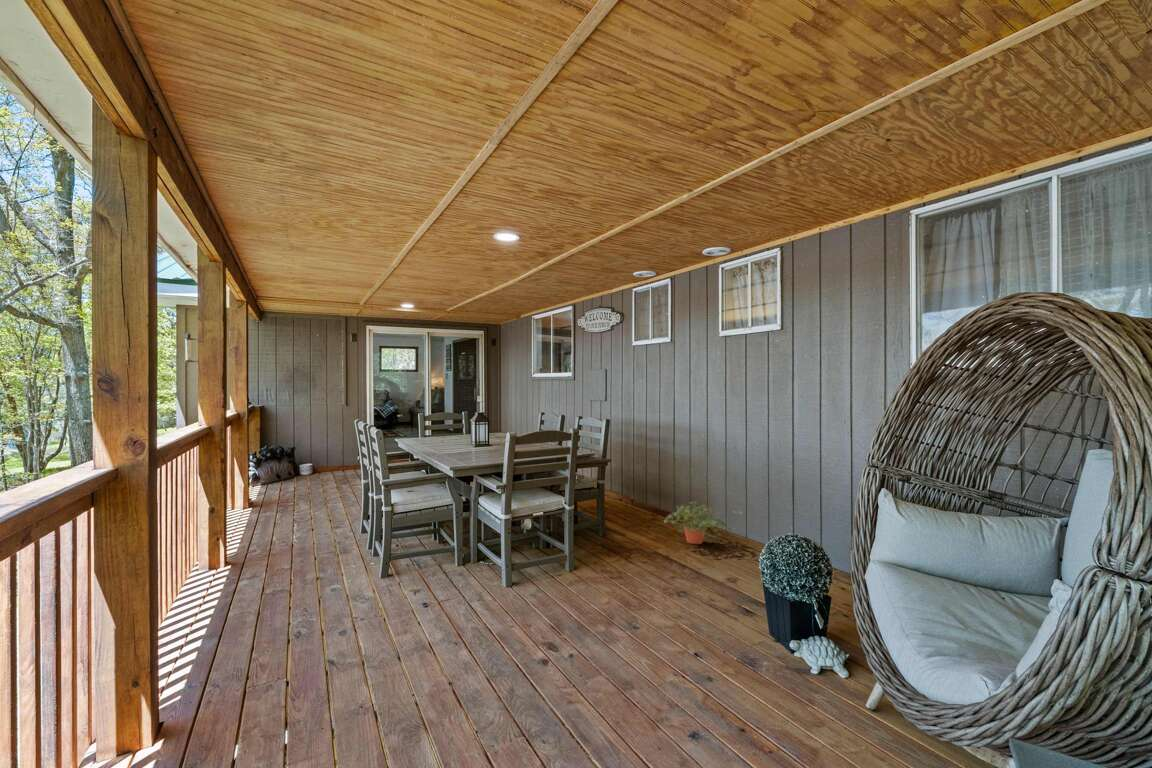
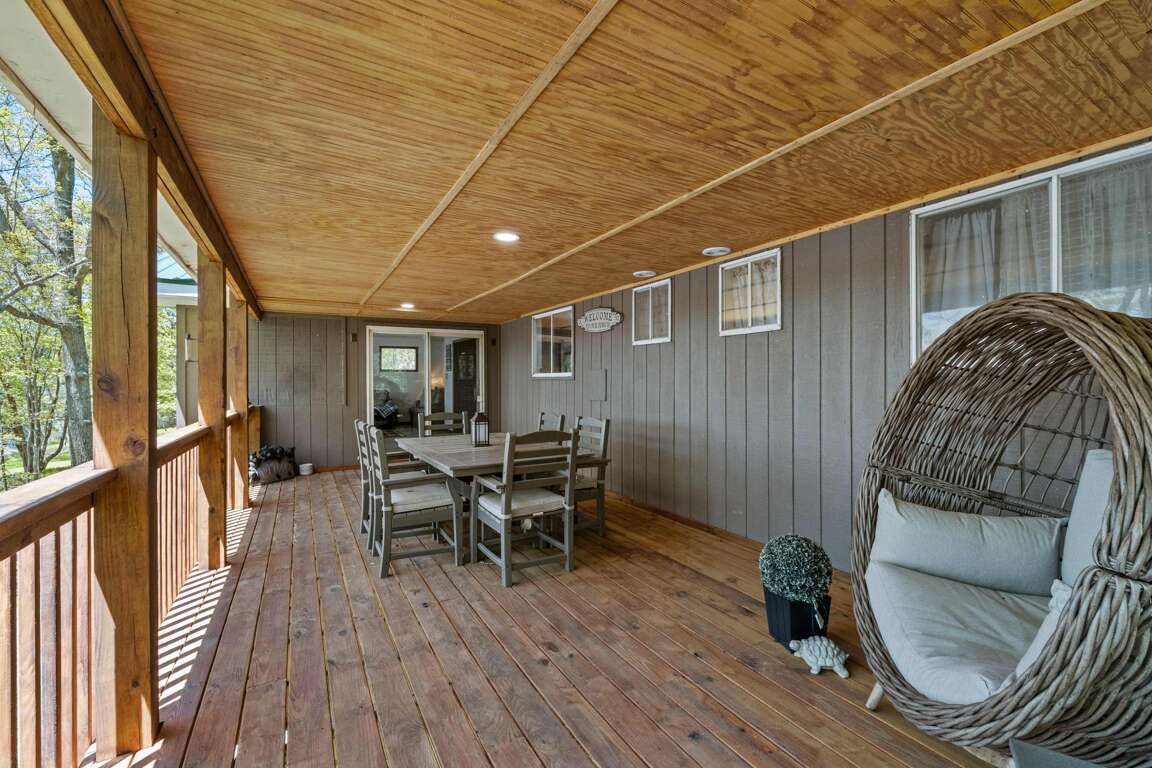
- potted plant (699, 525)
